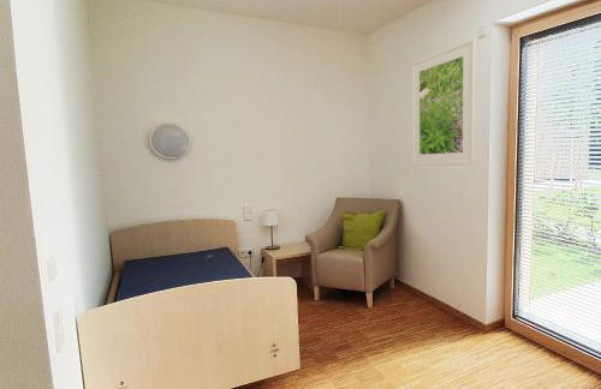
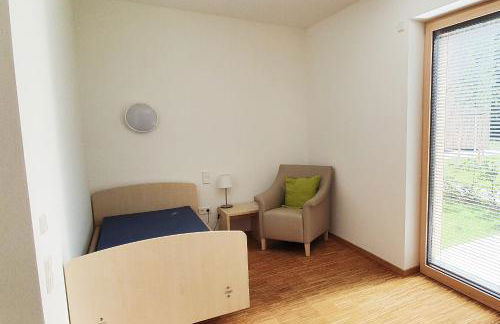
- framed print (440, 109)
